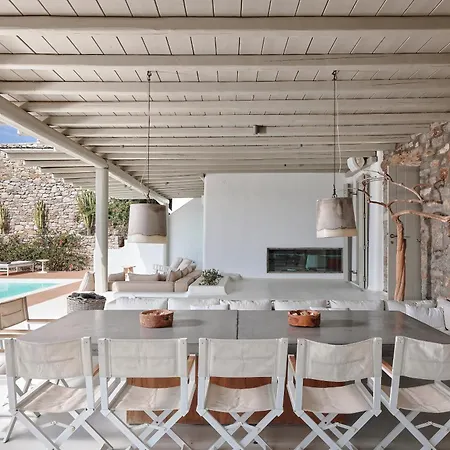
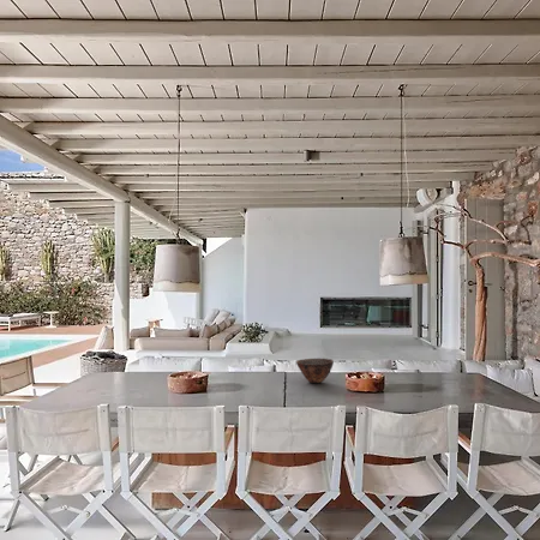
+ bowl (314, 371)
